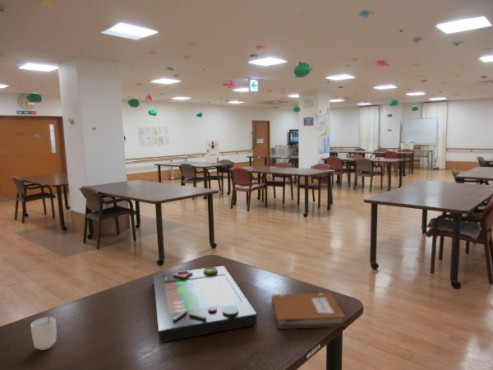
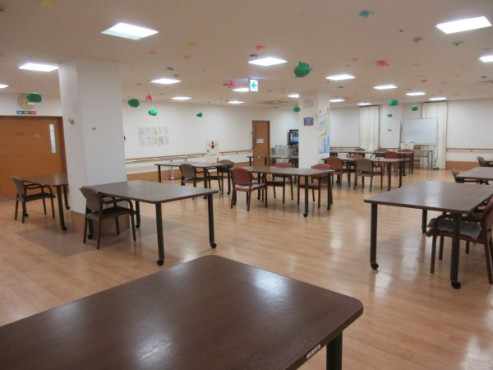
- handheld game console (199, 295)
- notebook (307, 308)
- cup (44, 329)
